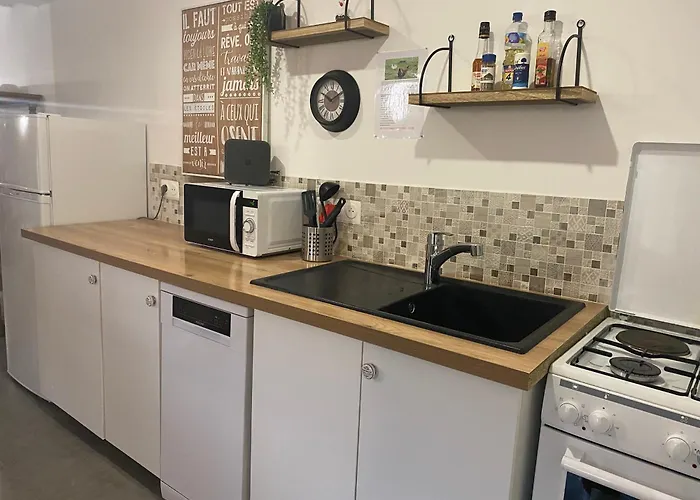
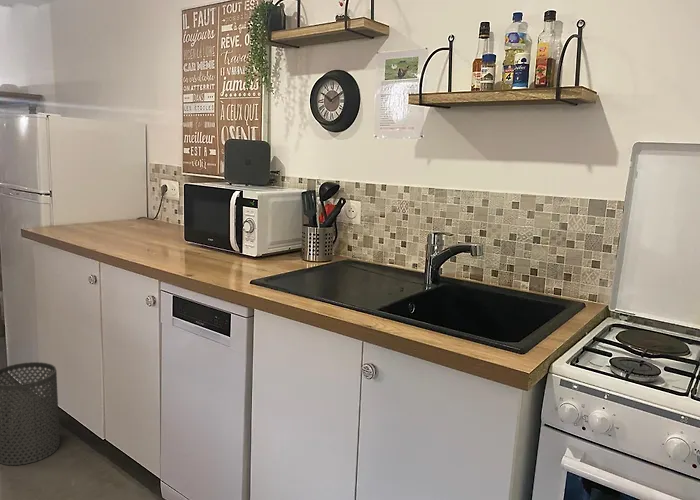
+ trash can (25, 411)
